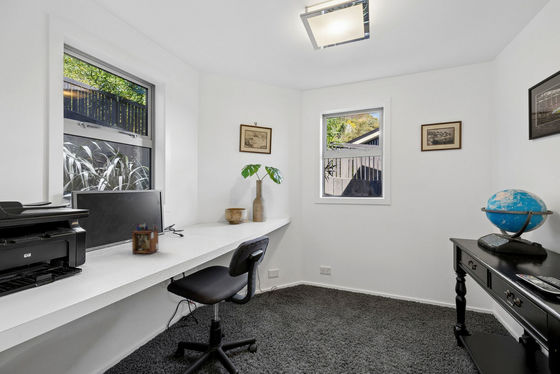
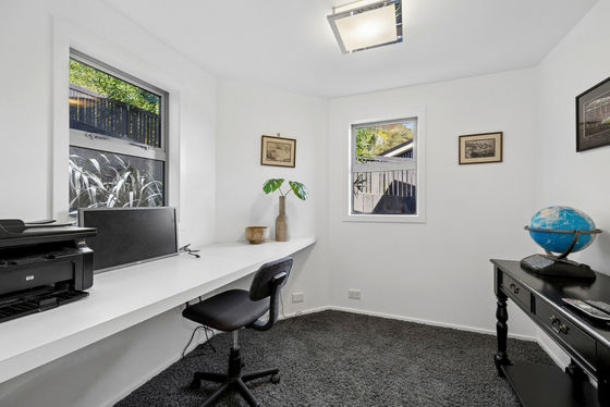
- desk organizer (145, 236)
